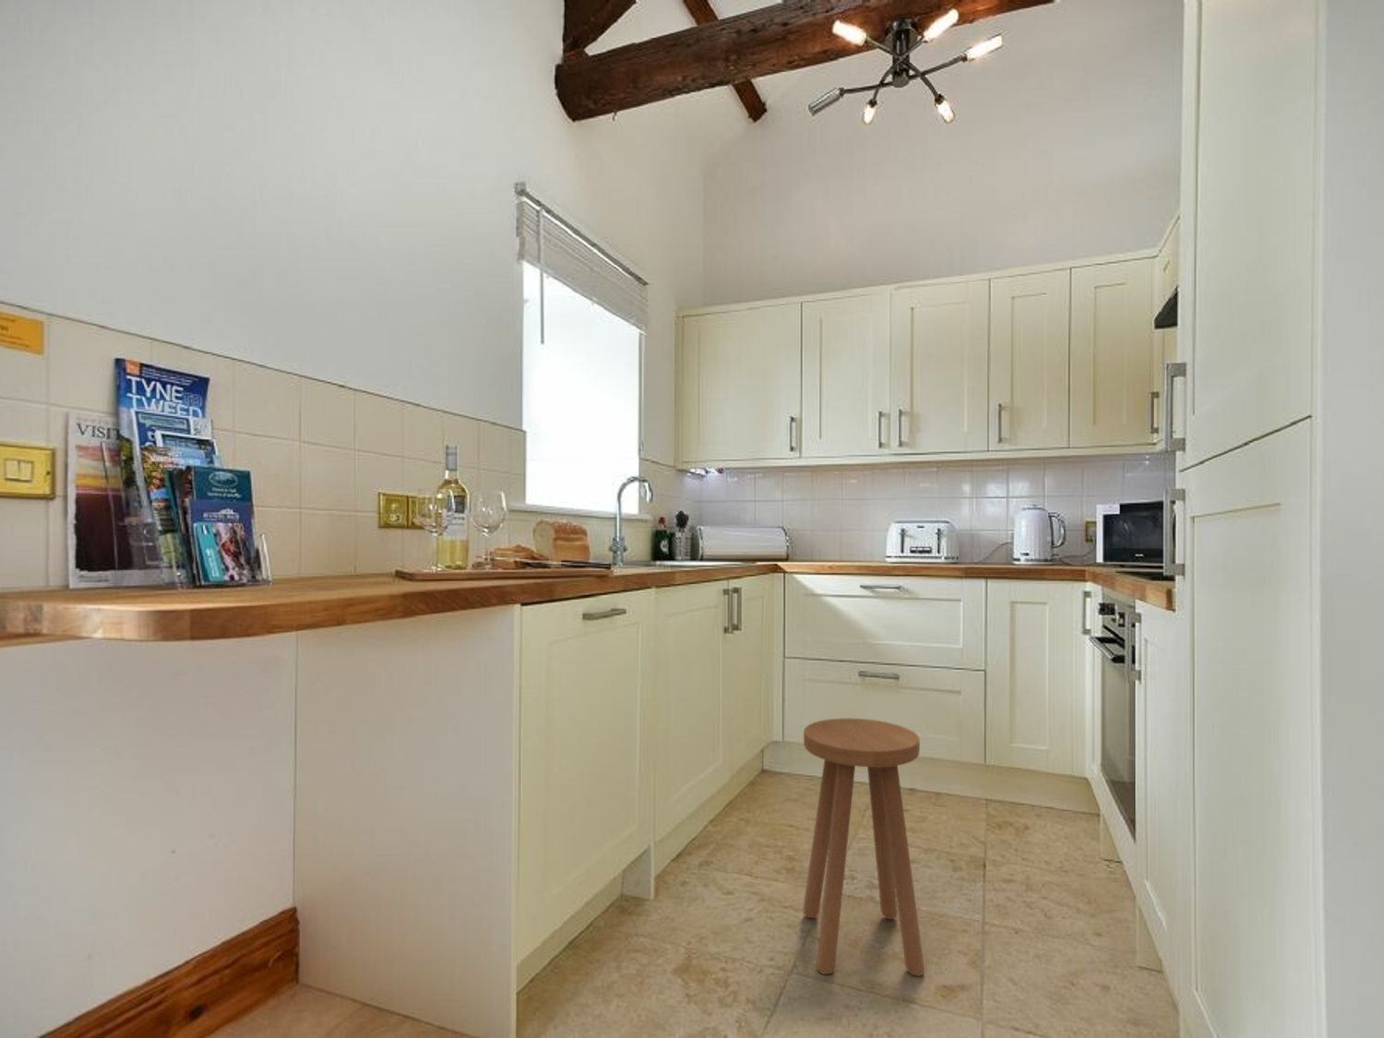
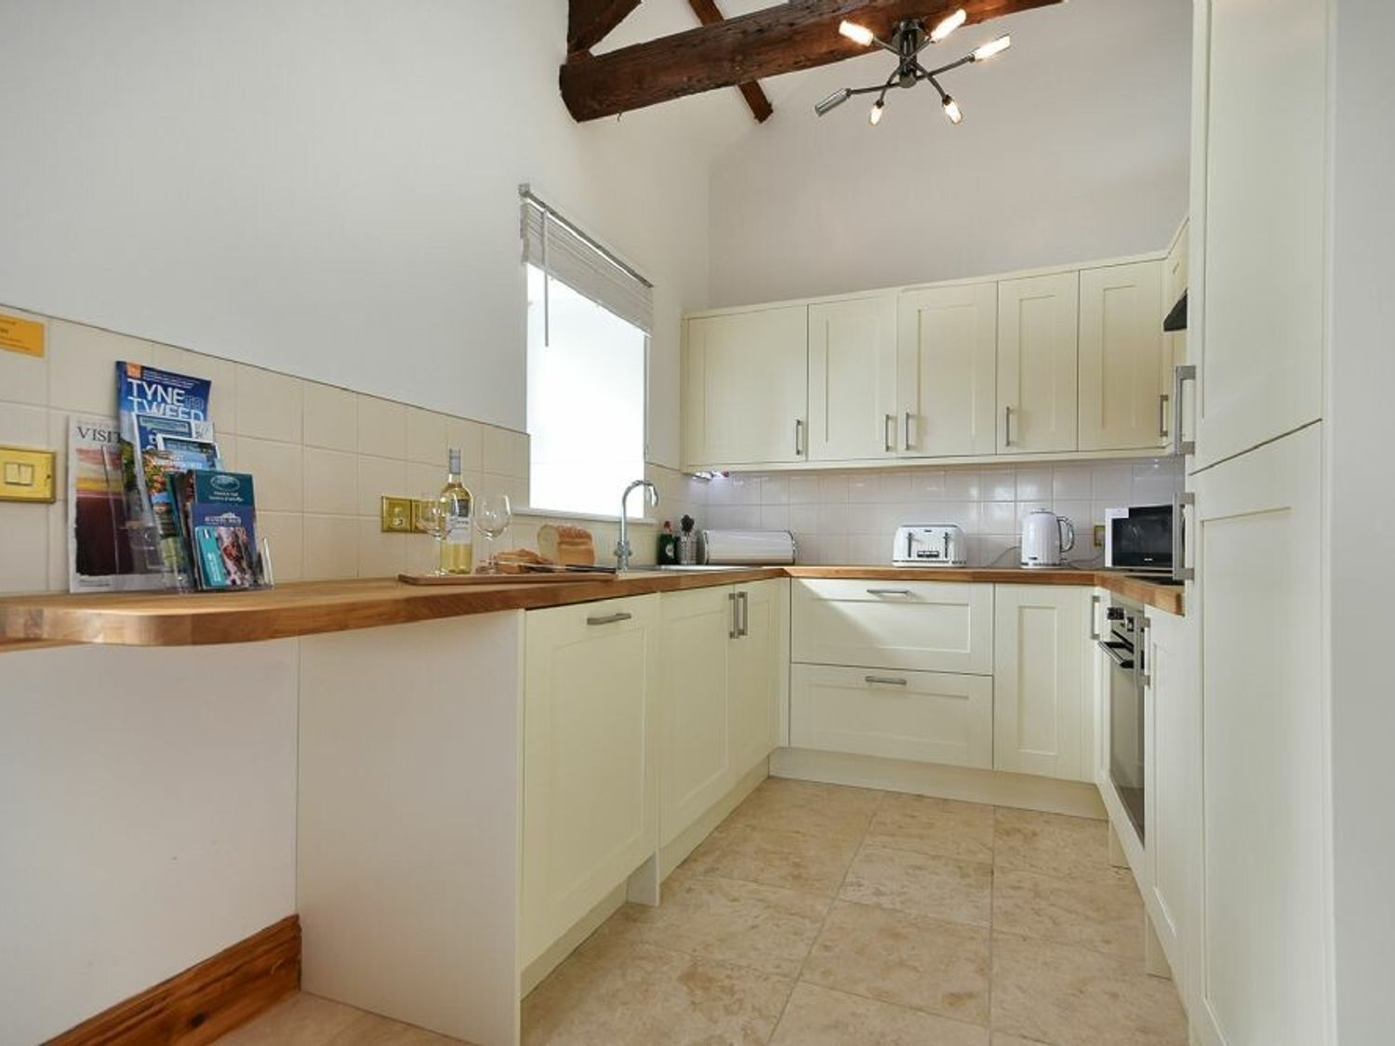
- stool (848, 833)
